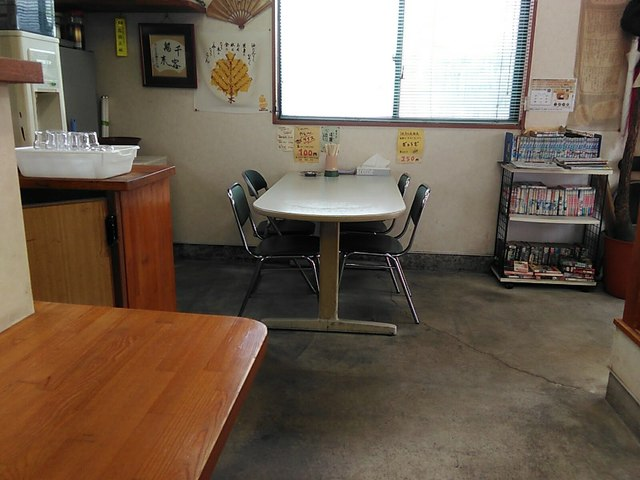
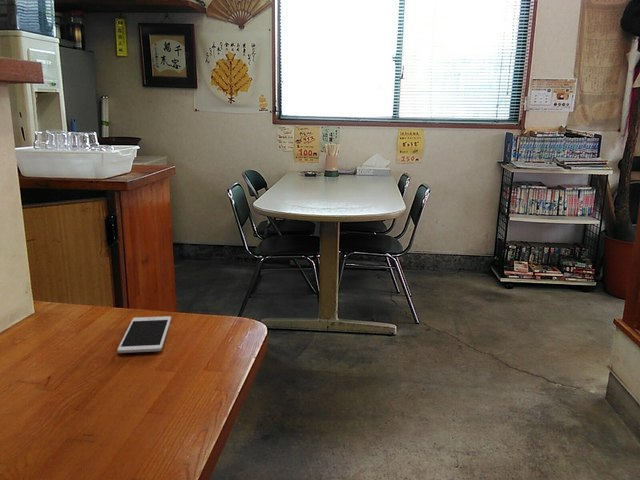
+ cell phone (146, 333)
